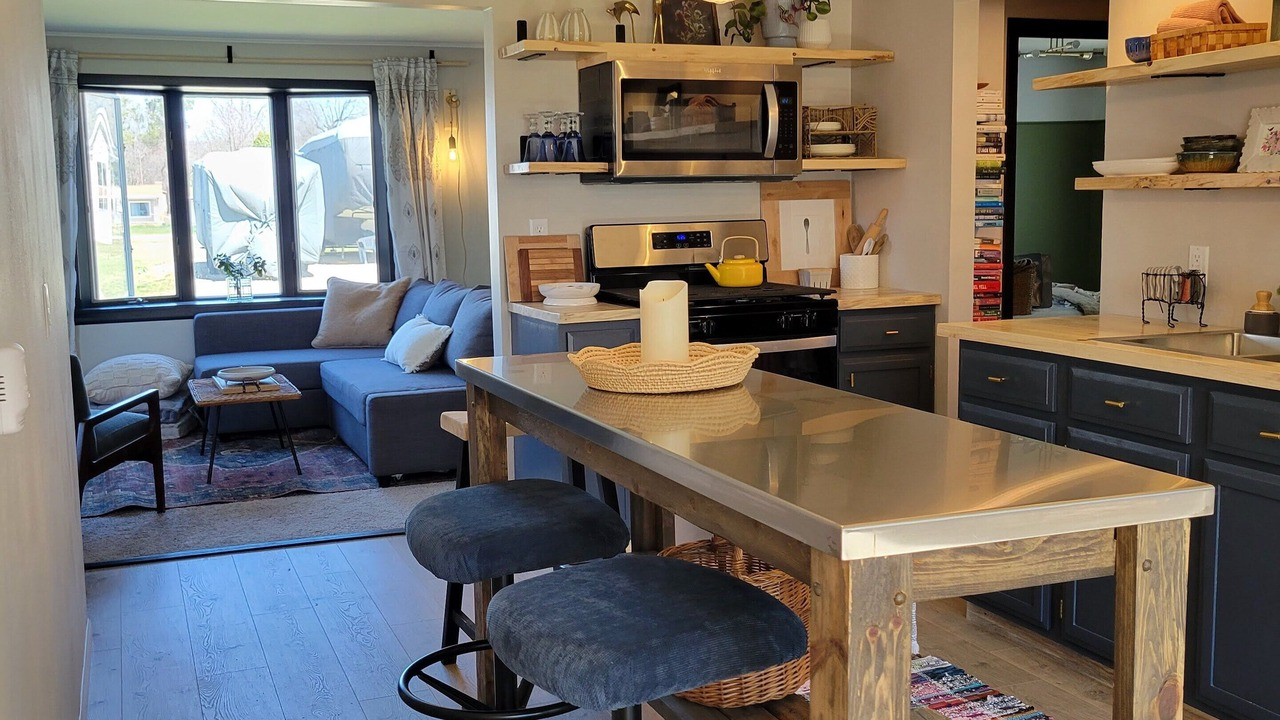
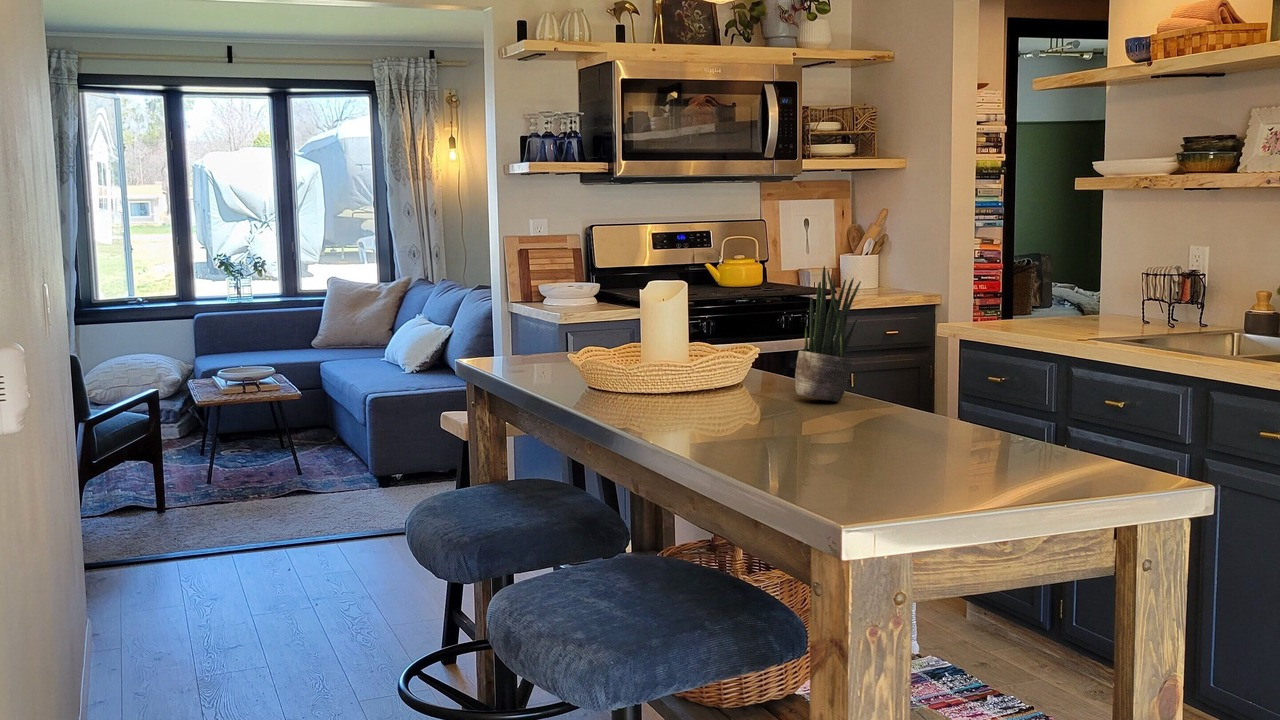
+ potted plant (829, 333)
